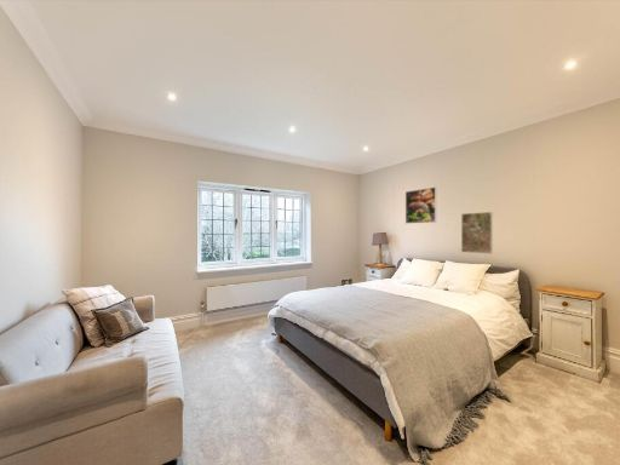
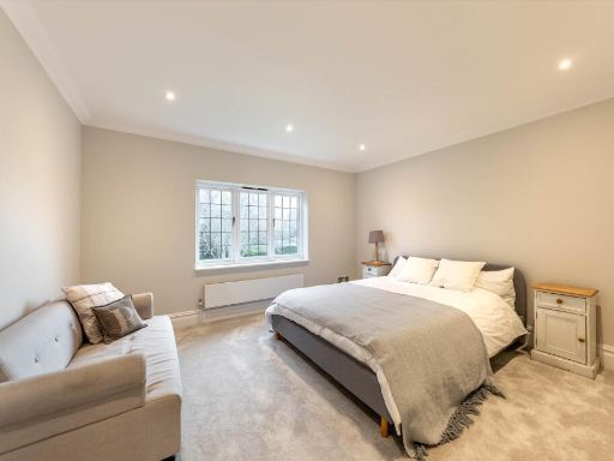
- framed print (420, 206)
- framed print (476, 232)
